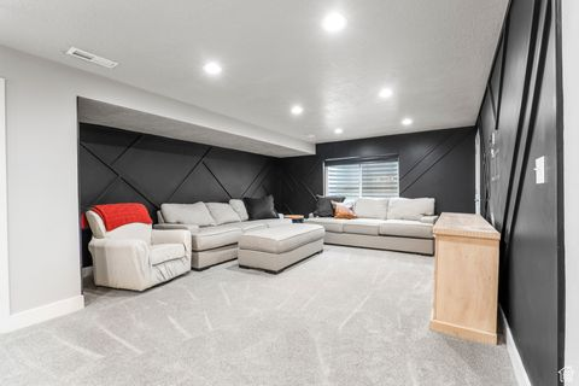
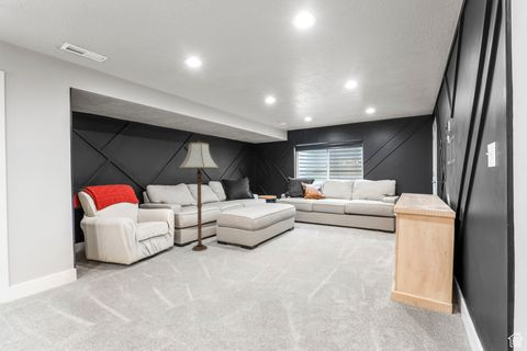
+ floor lamp (199, 194)
